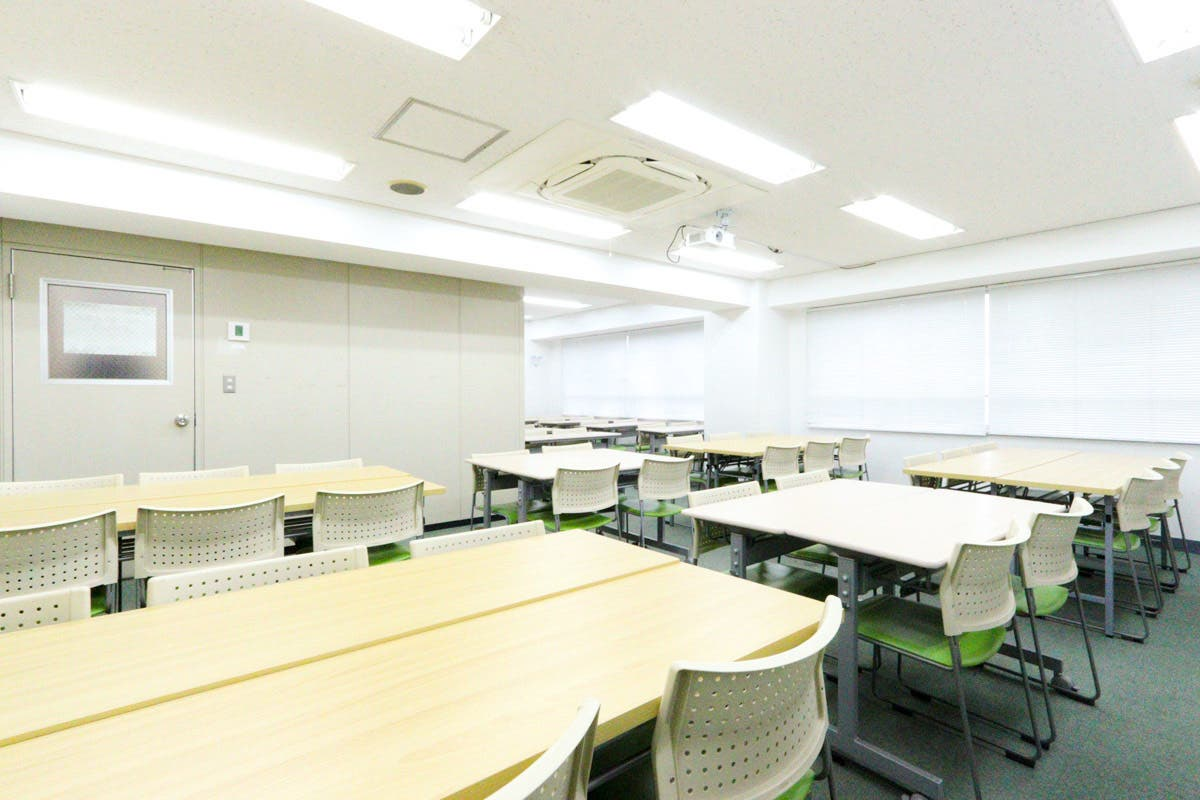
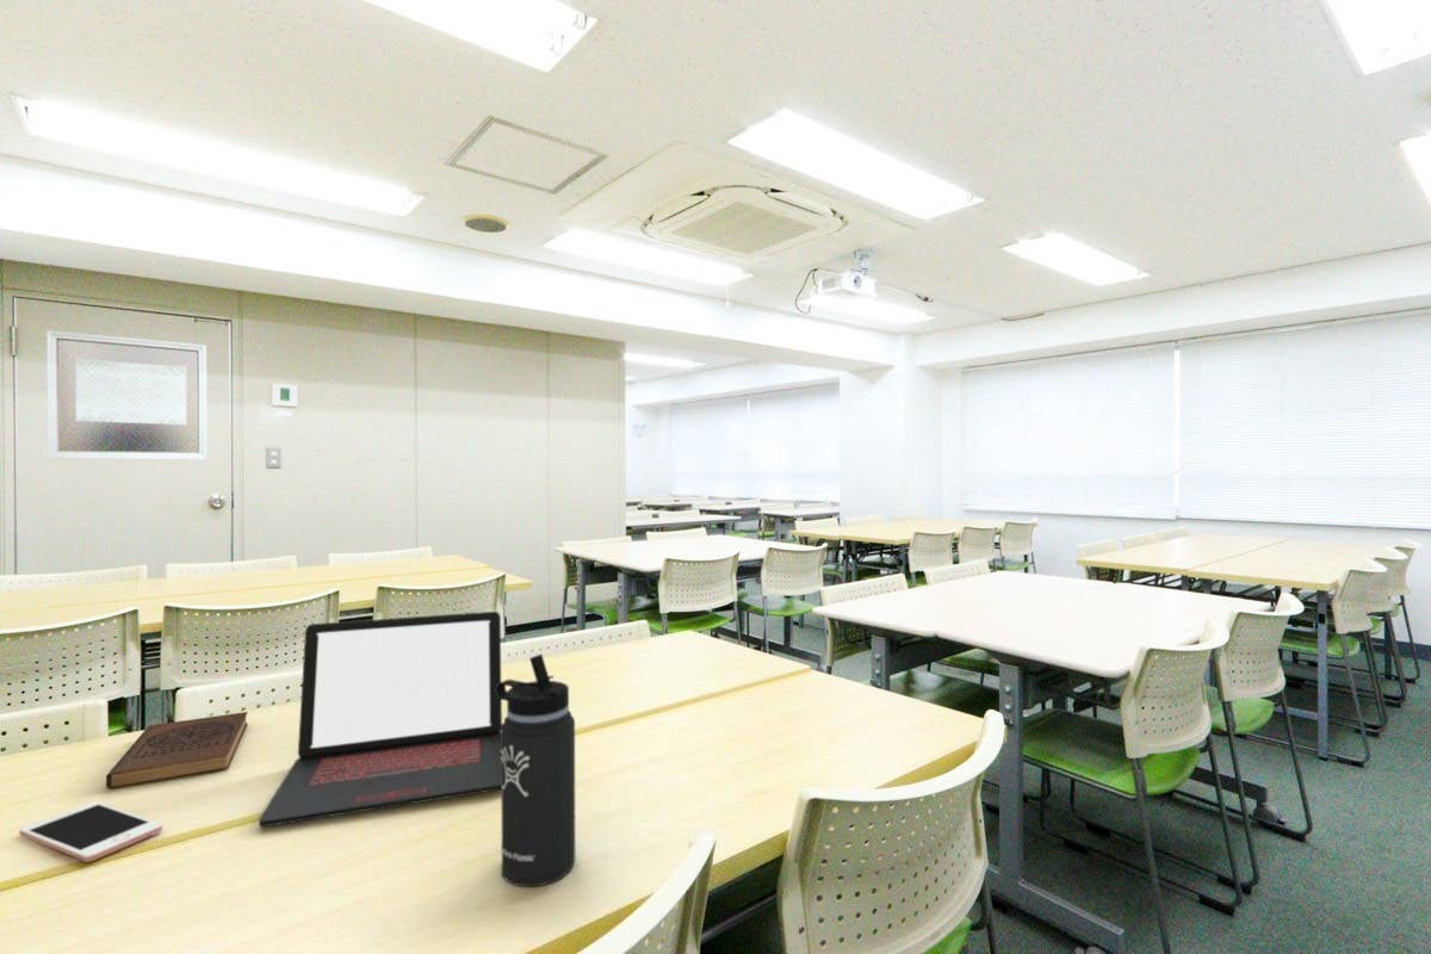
+ thermos bottle (532, 757)
+ laptop (399, 702)
+ cell phone (91, 829)
+ book (185, 745)
